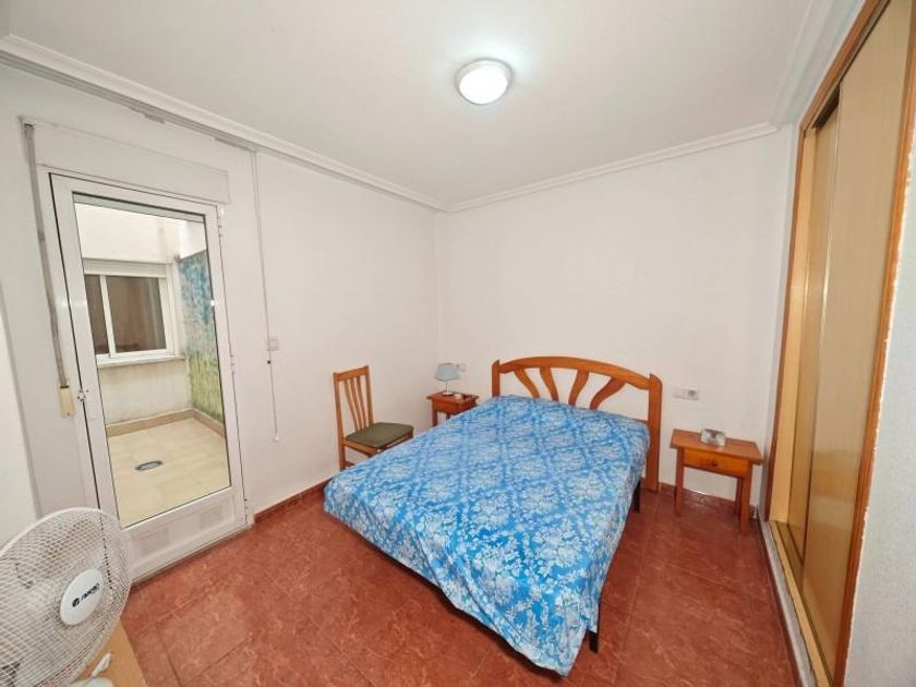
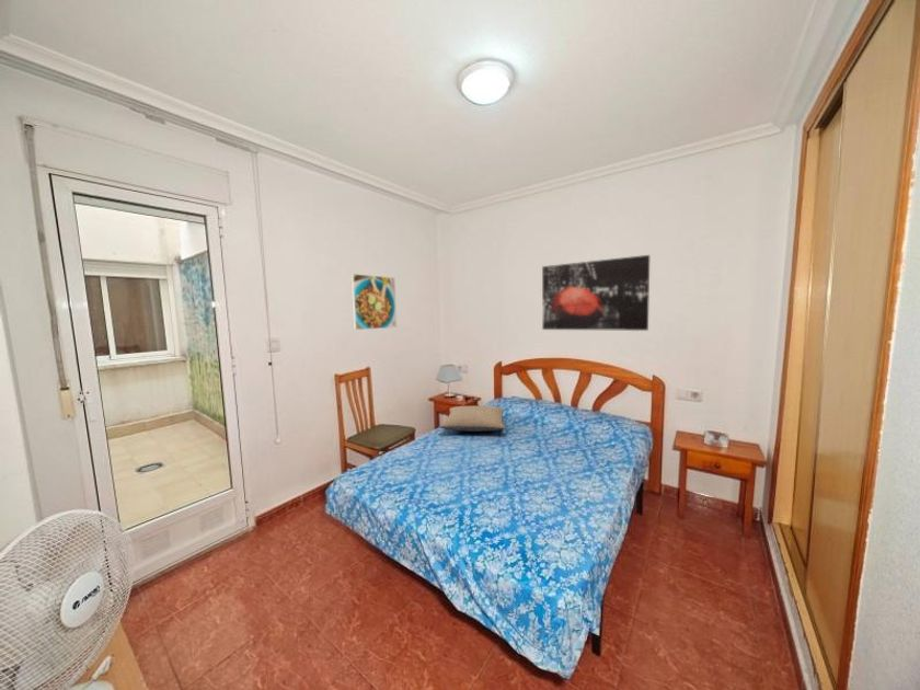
+ pillow (474, 417)
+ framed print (375, 302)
+ wall art (590, 296)
